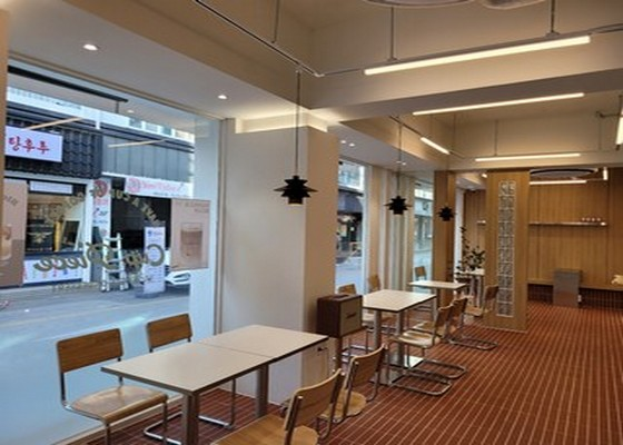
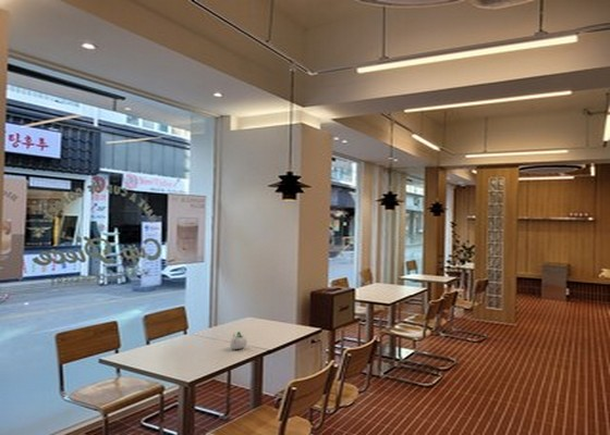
+ succulent planter (237, 339)
